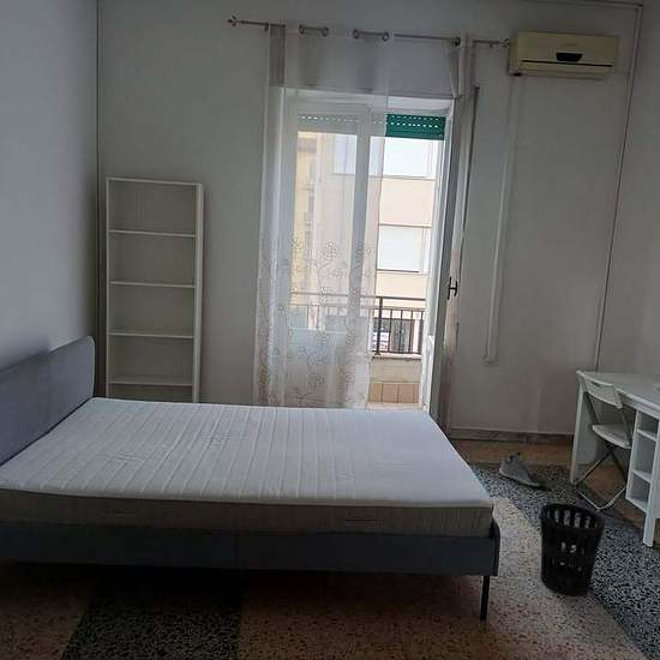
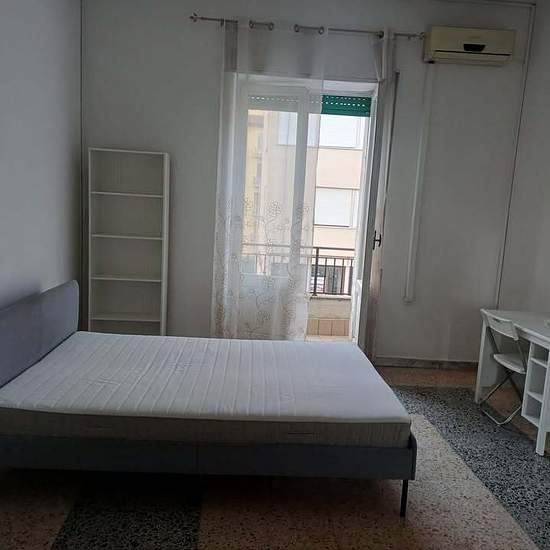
- sneaker (522, 467)
- wastebasket (568, 548)
